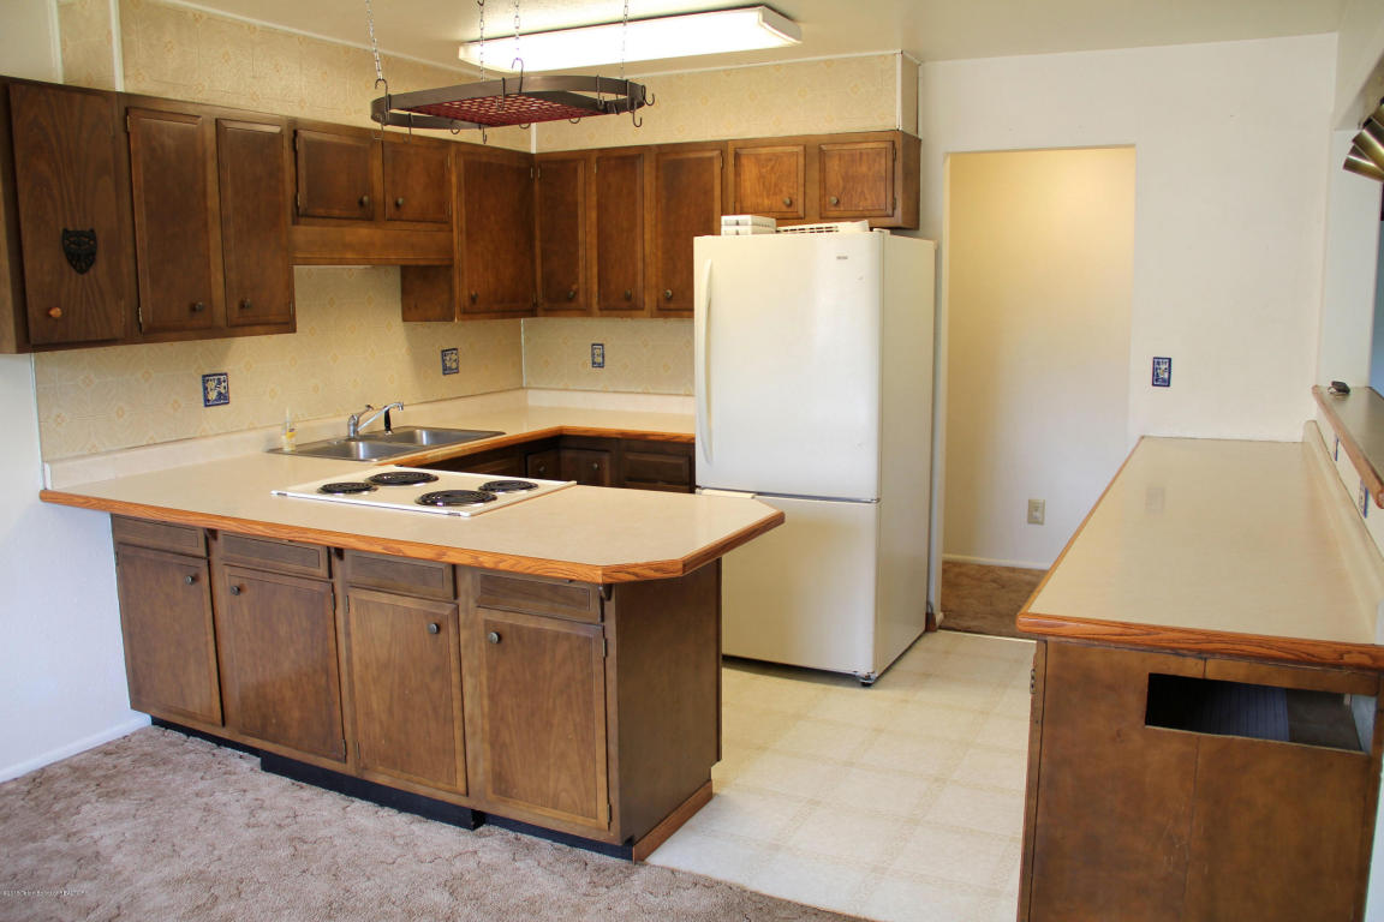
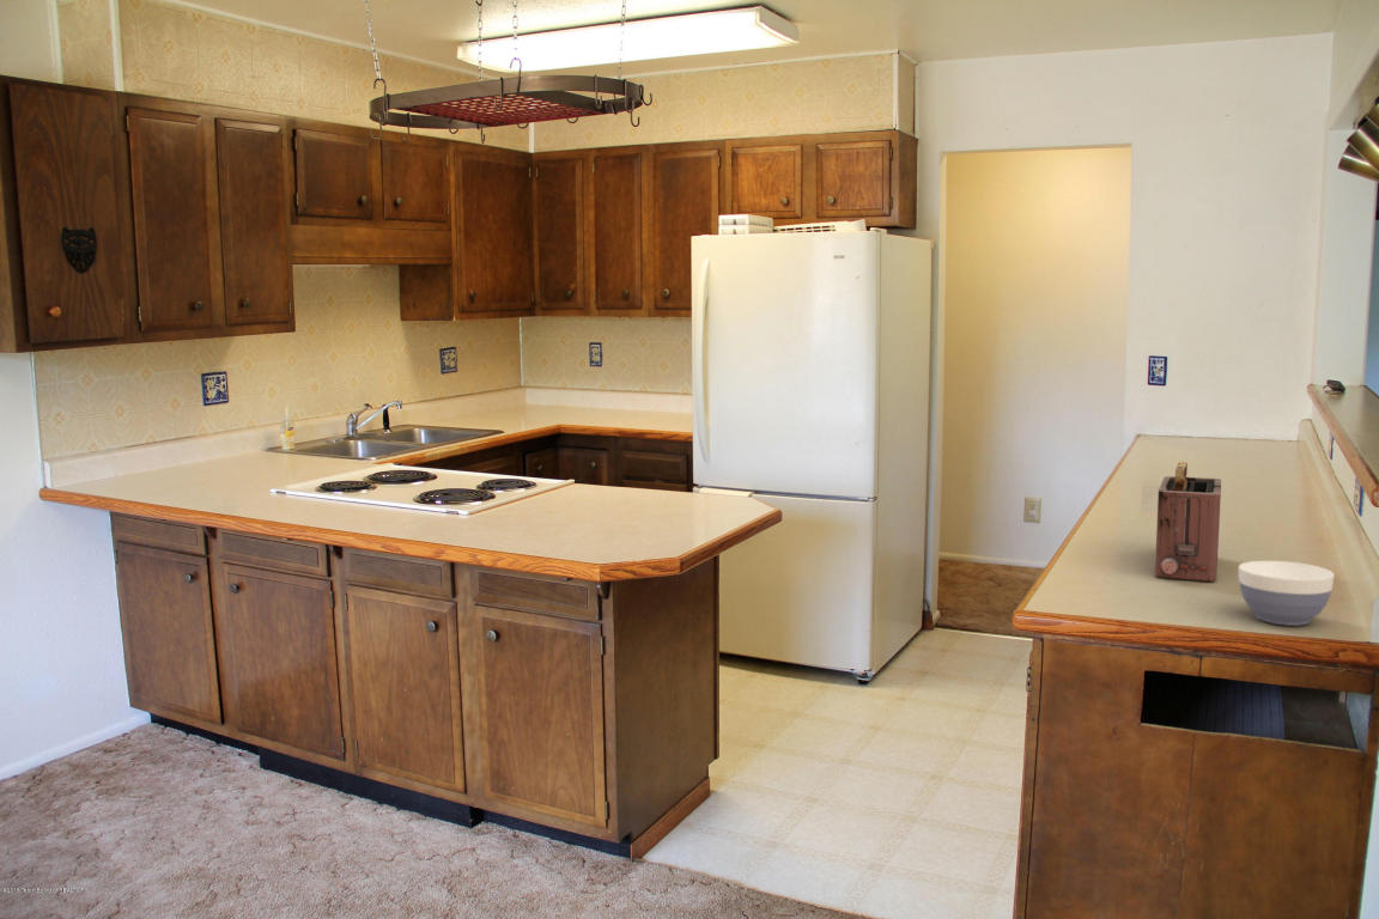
+ toaster (1189, 517)
+ bowl (1283, 594)
